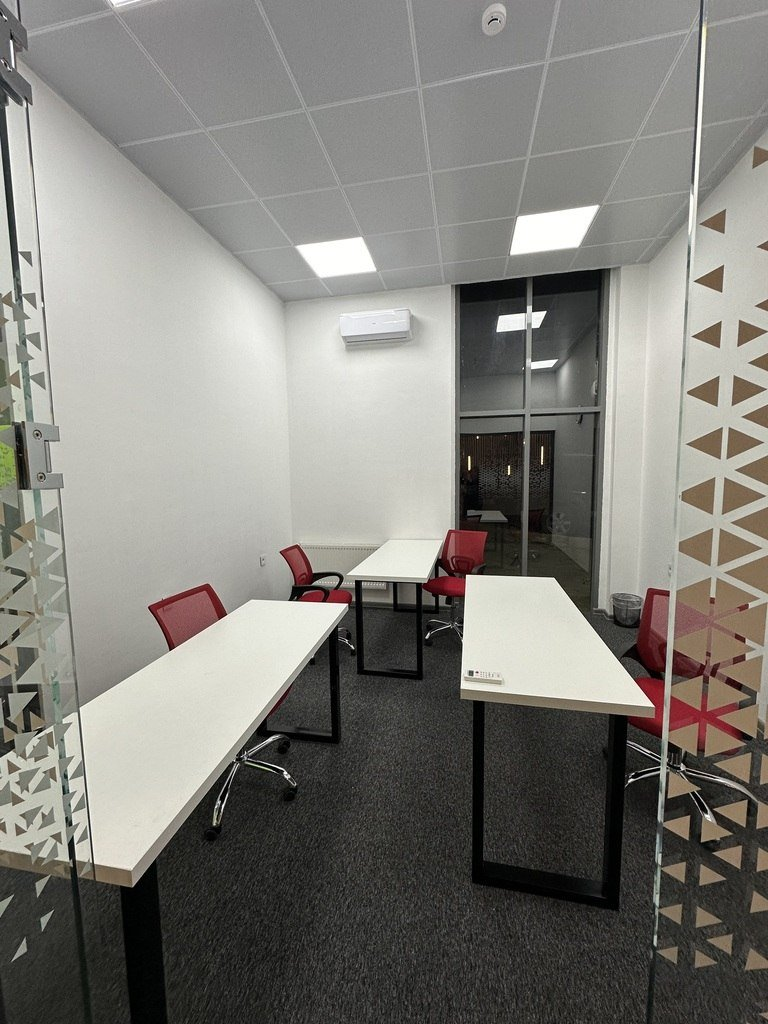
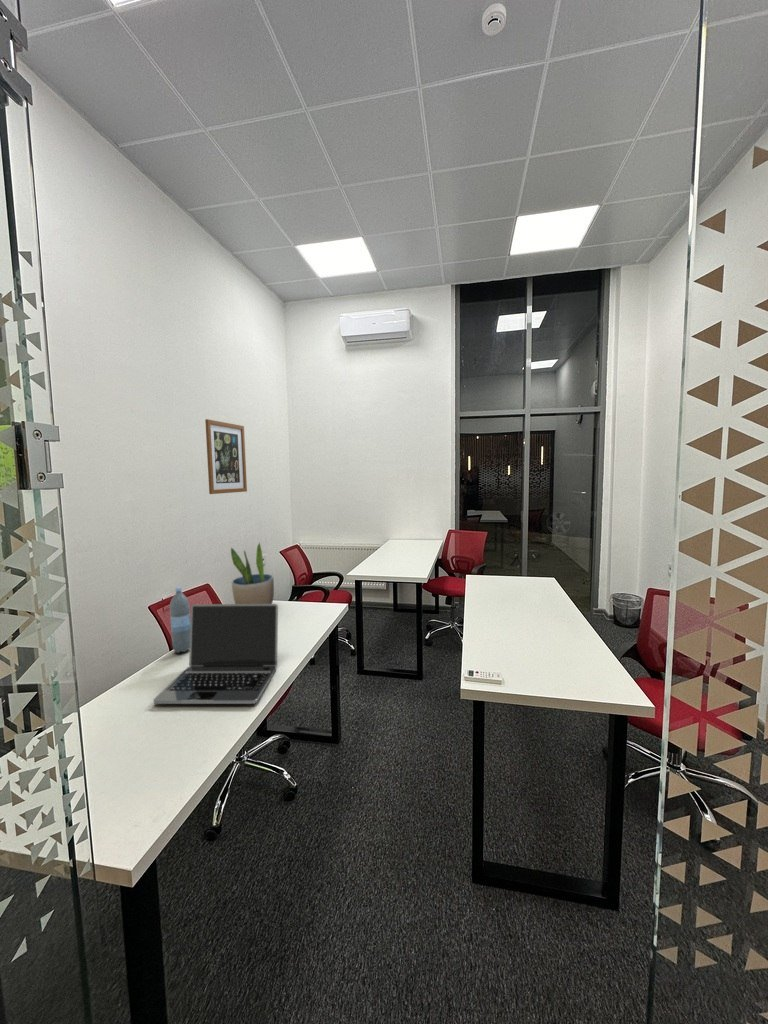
+ wall art (227, 458)
+ laptop (220, 649)
+ potted plant (252, 577)
+ water bottle (180, 619)
